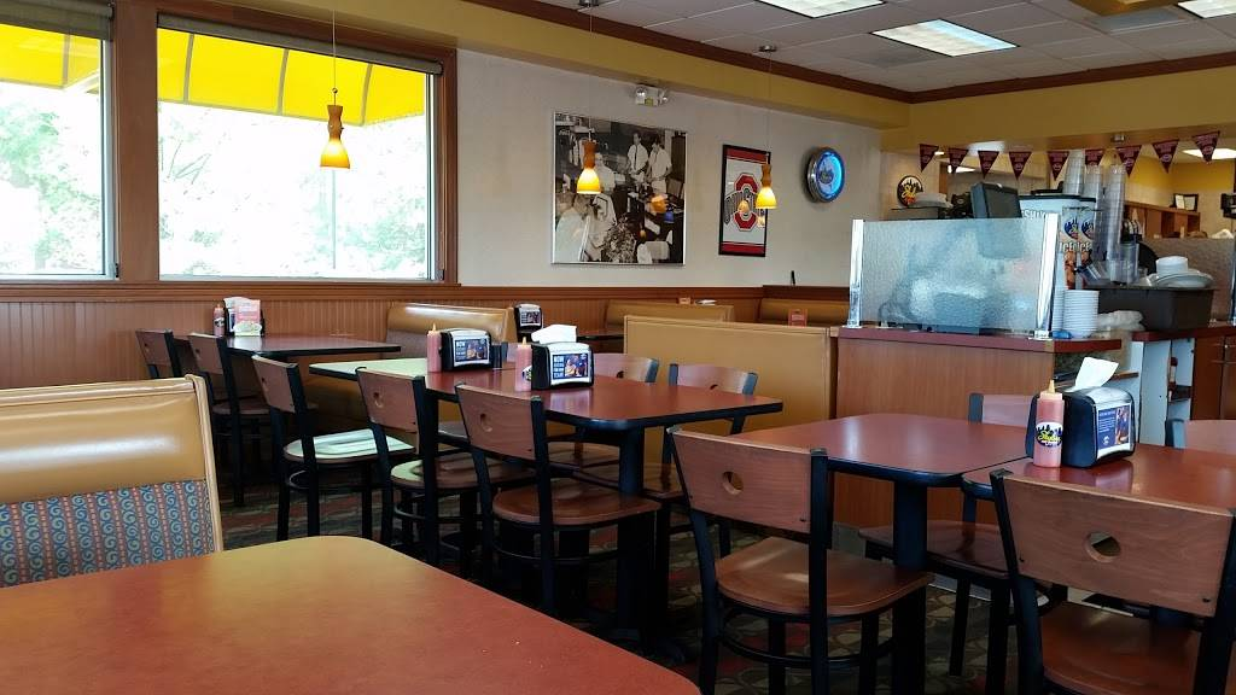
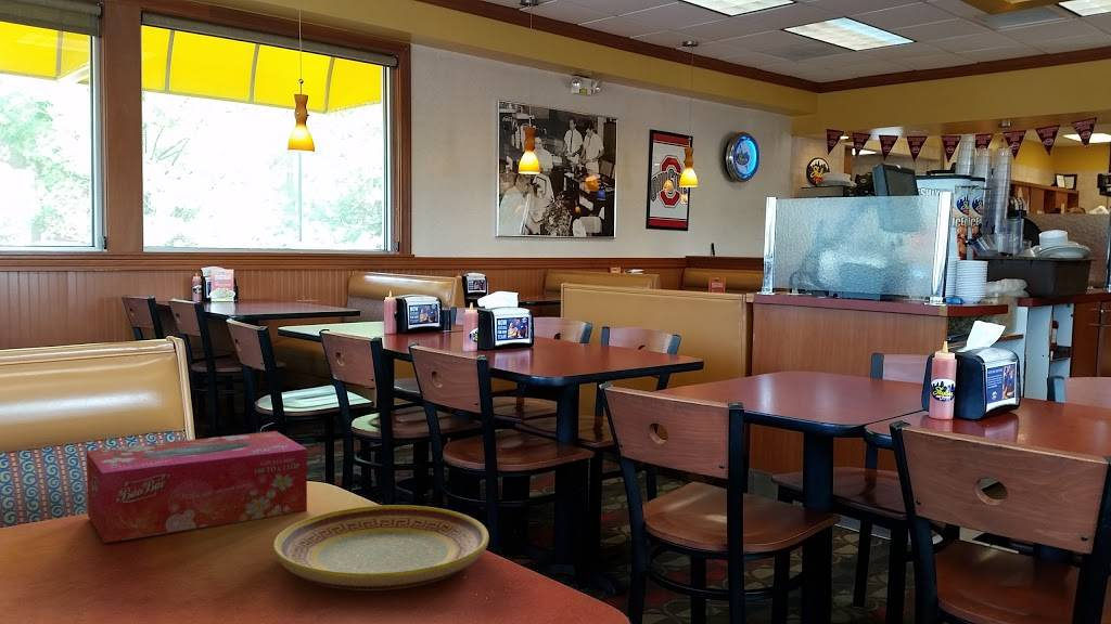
+ tissue box (199, 481)
+ plate (383, 548)
